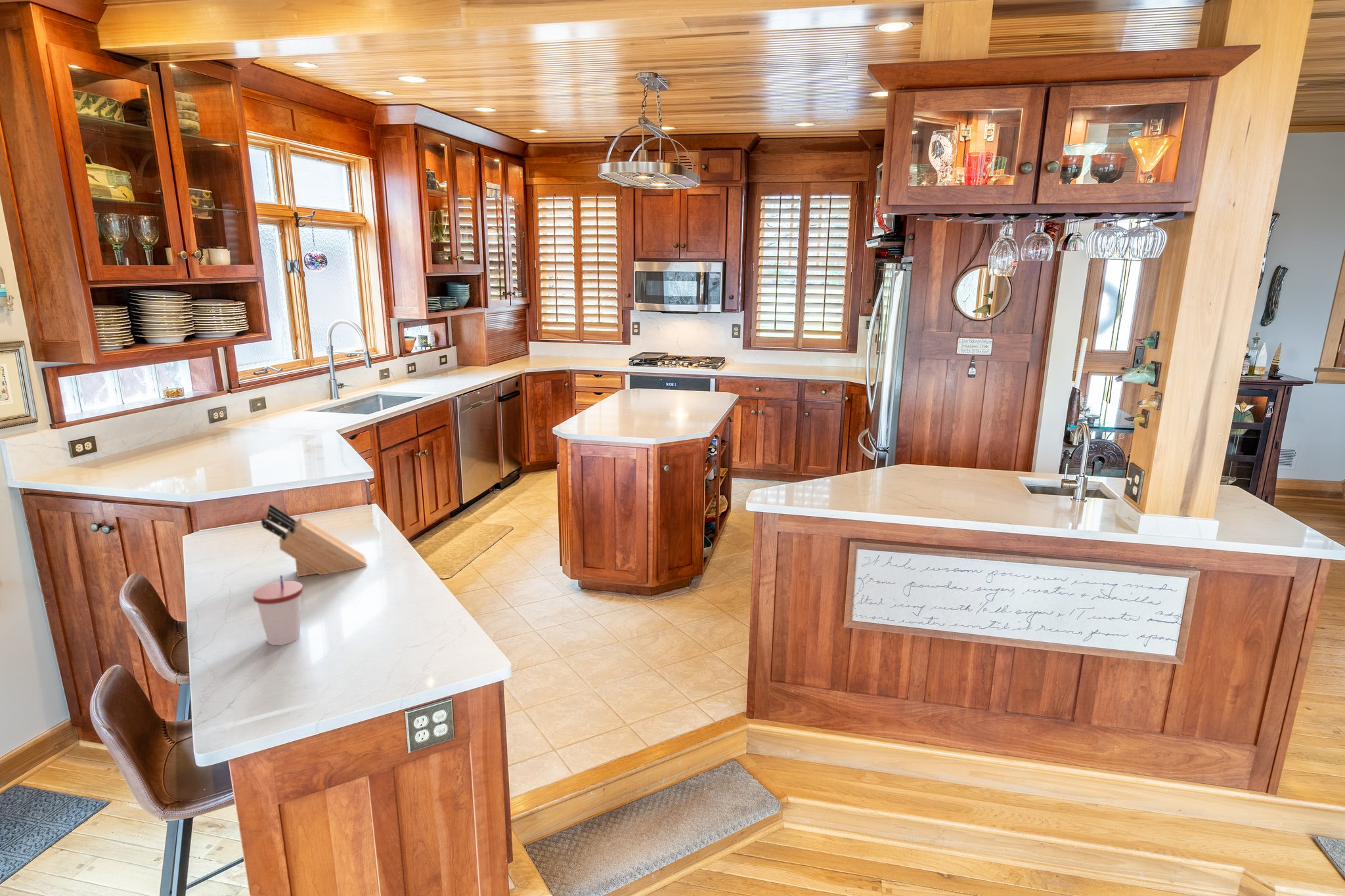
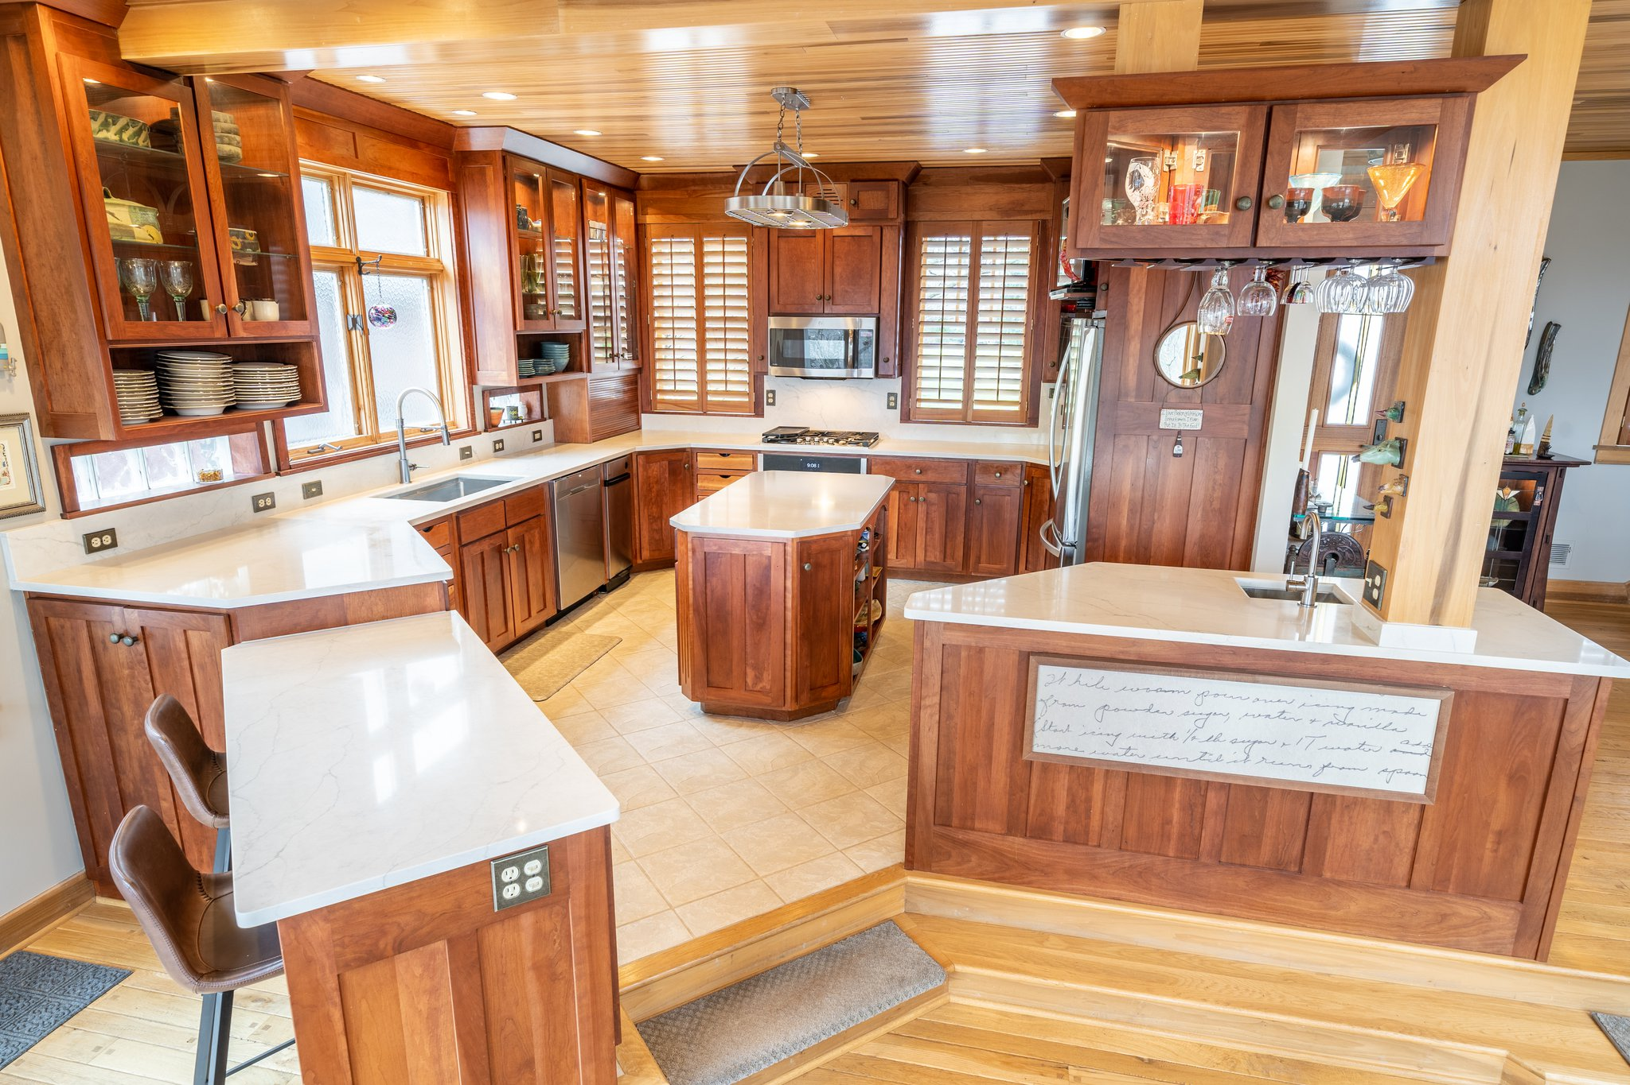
- knife block (314, 536)
- cup (280, 608)
